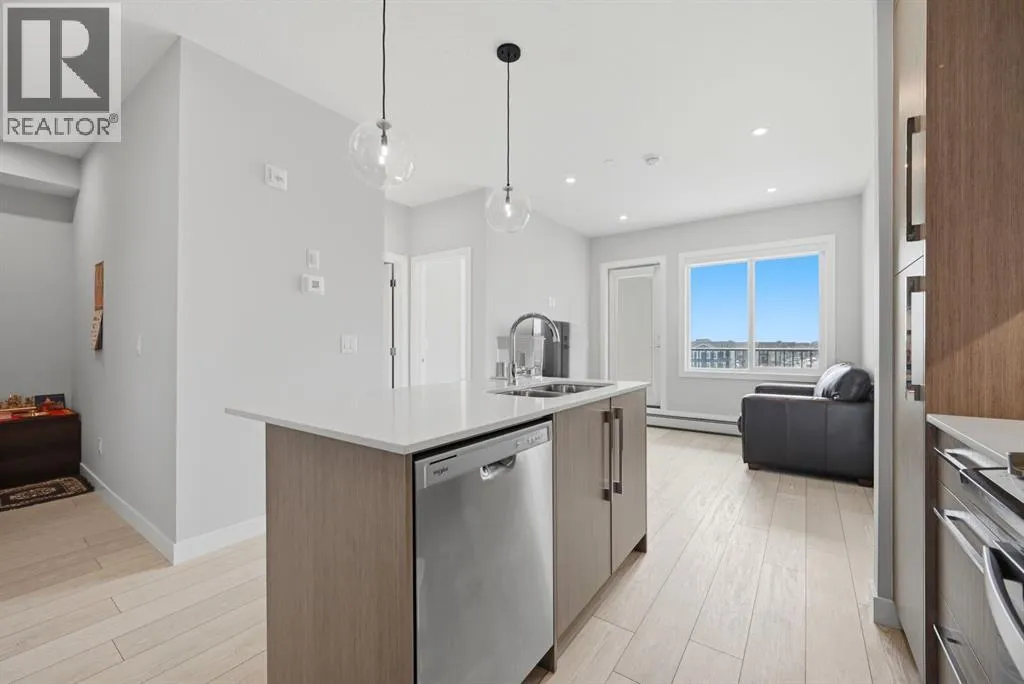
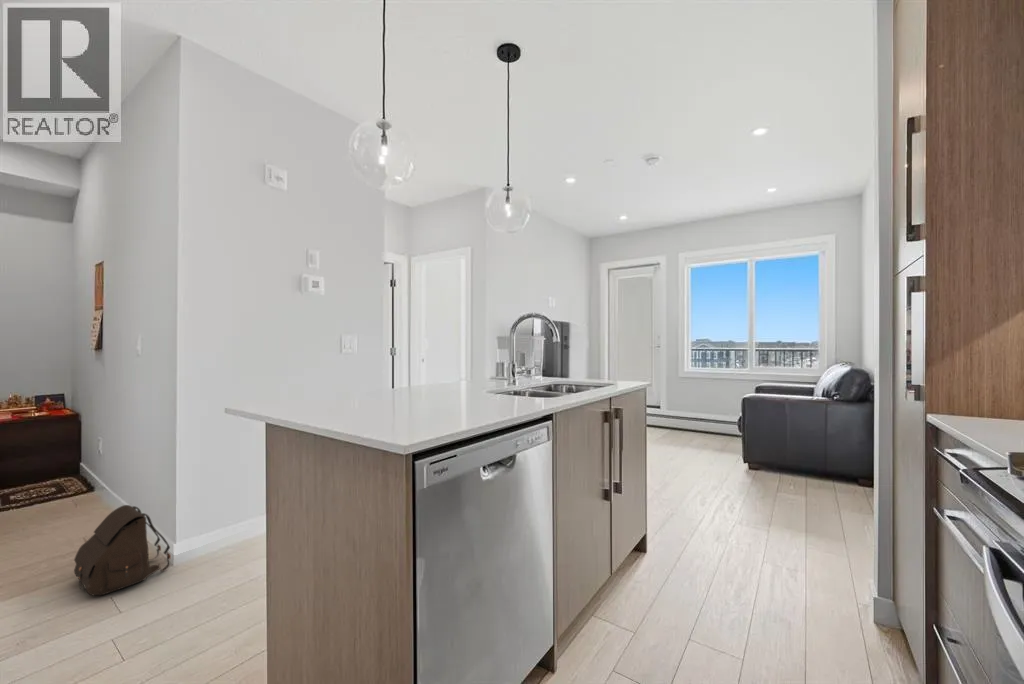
+ satchel (124, 544)
